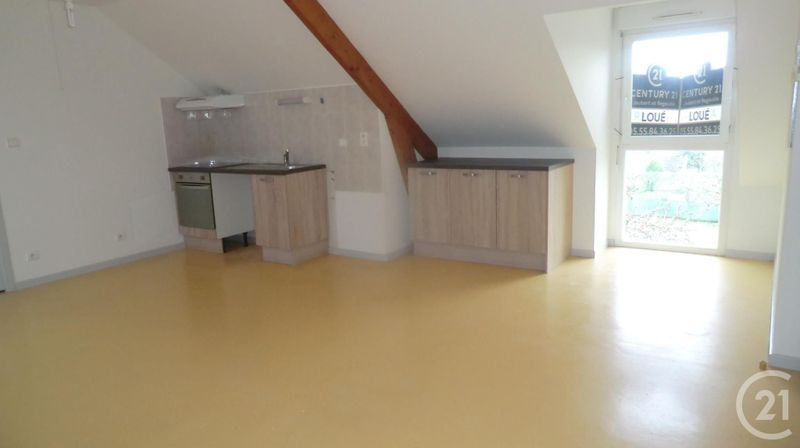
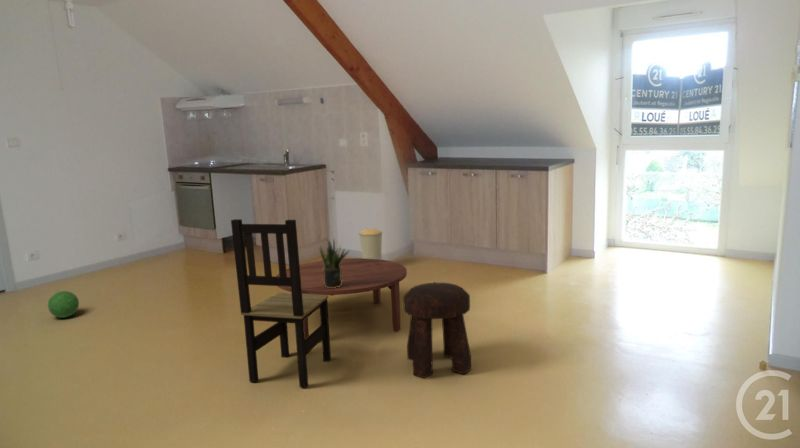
+ trash can (371, 250)
+ decorative ball (63, 304)
+ stool (442, 326)
+ potted plant (334, 262)
+ coffee table (341, 294)
+ dining chair (286, 294)
